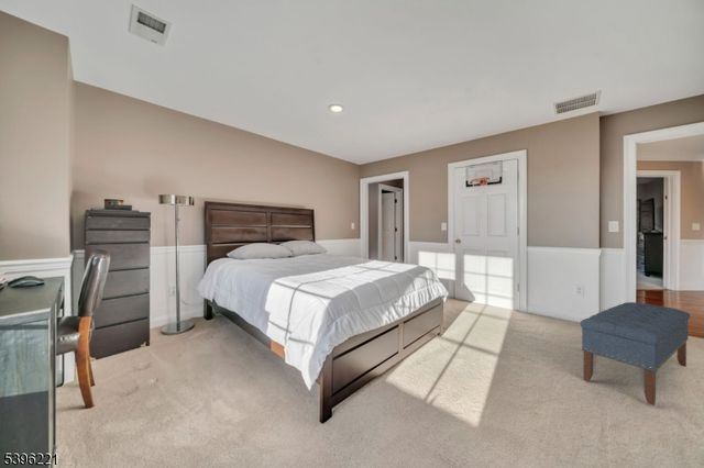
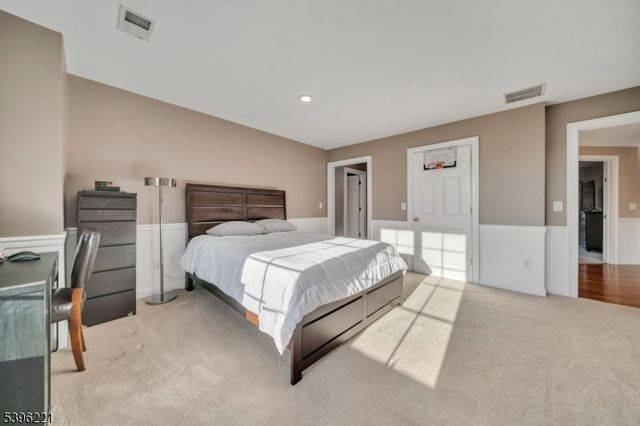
- bench (637, 343)
